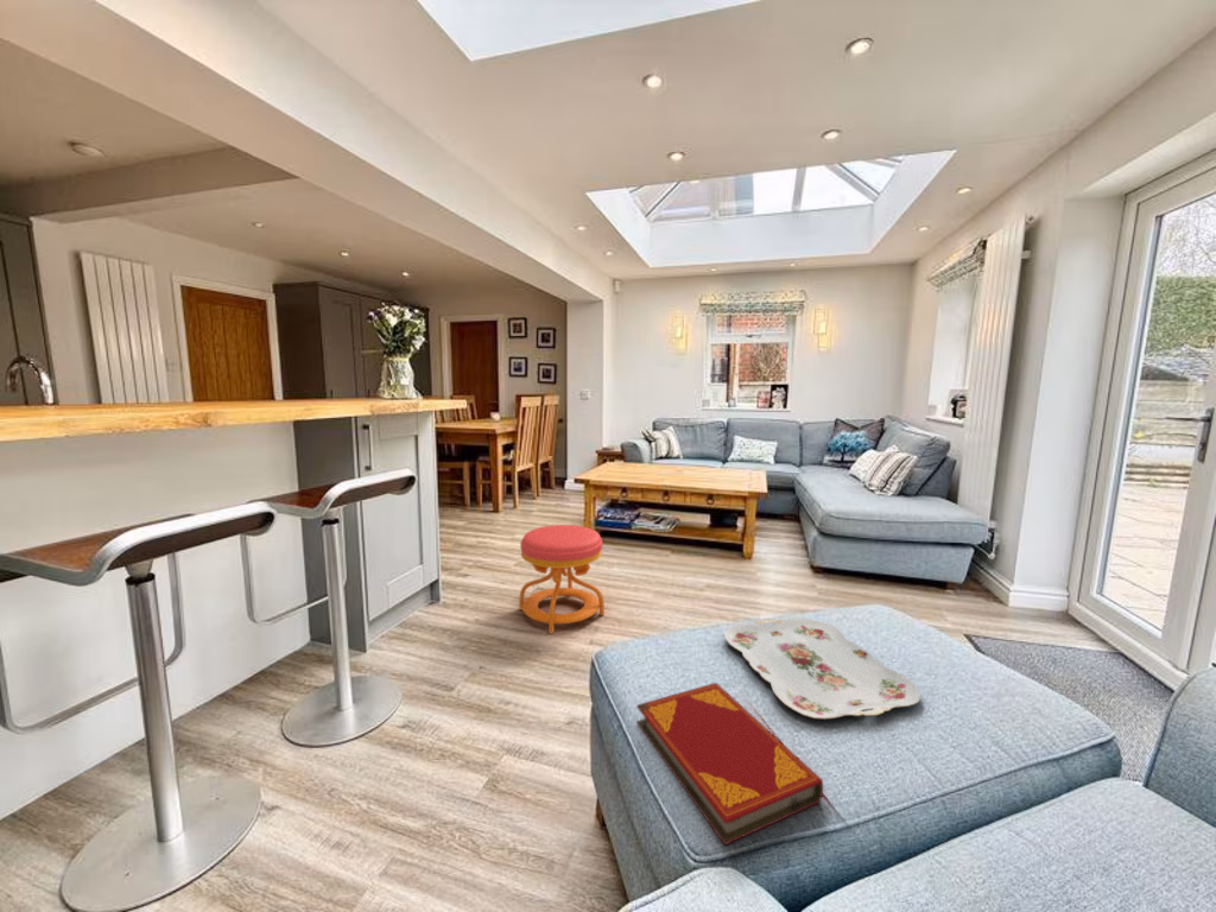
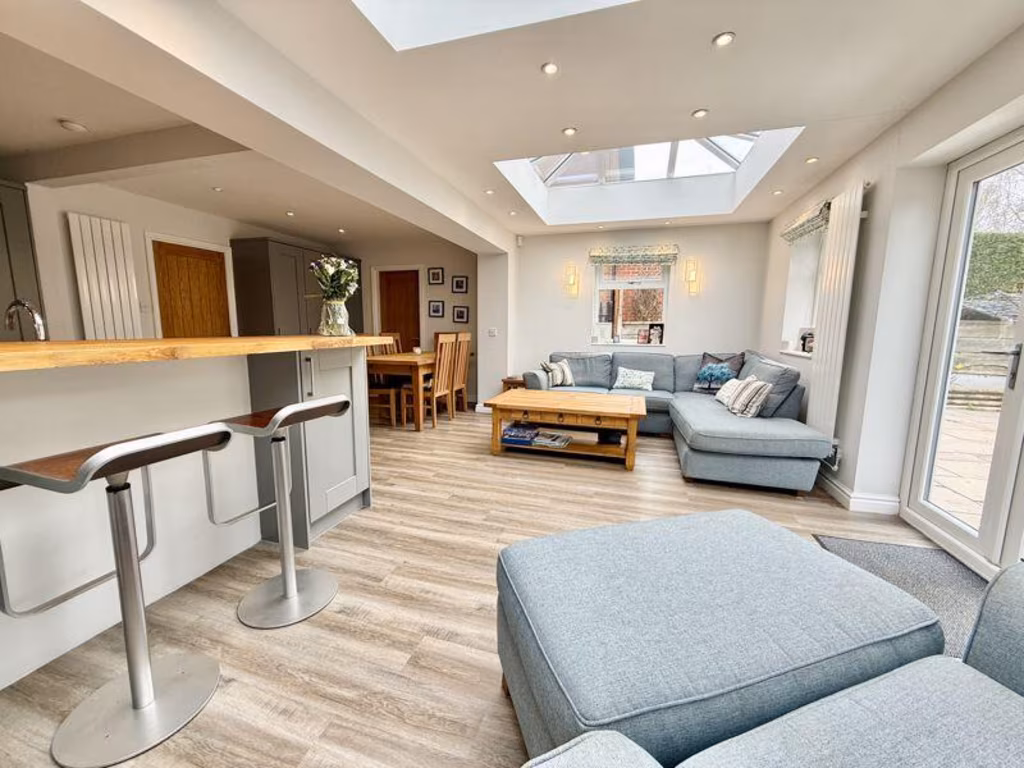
- serving tray (811, 661)
- hardback book (720, 748)
- stool (560, 574)
